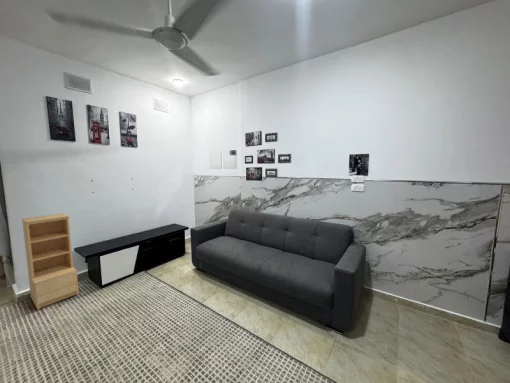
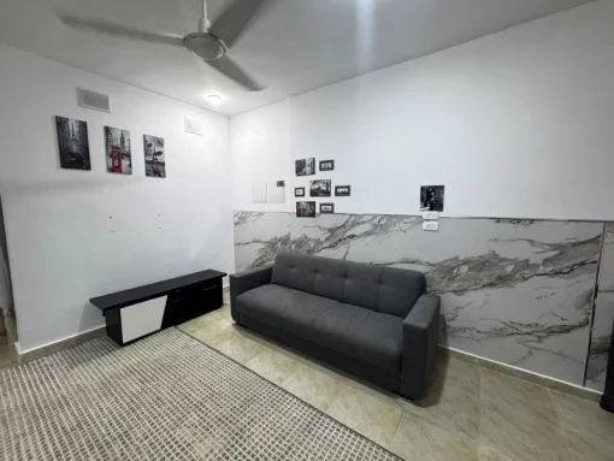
- bookshelf (51, 257)
